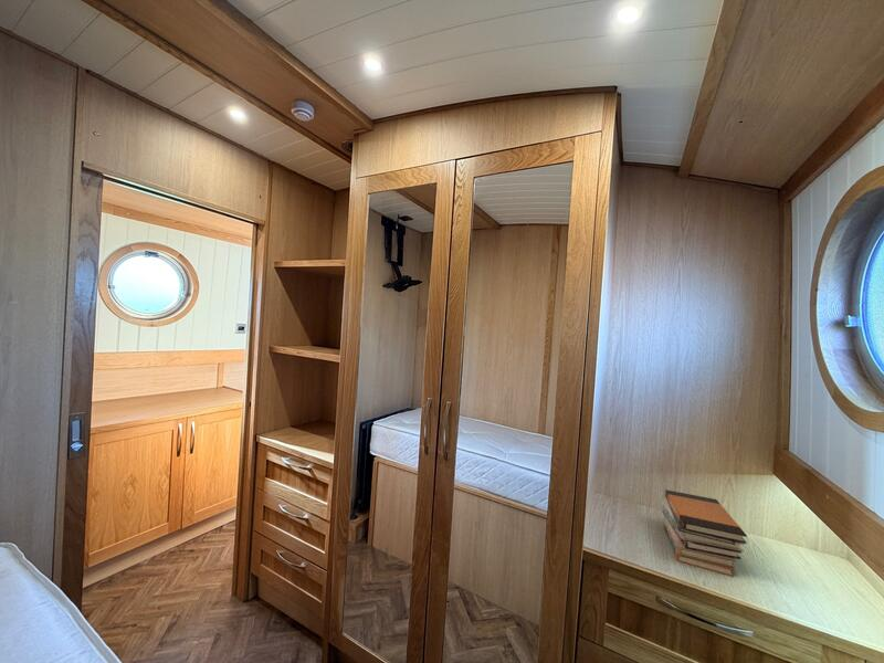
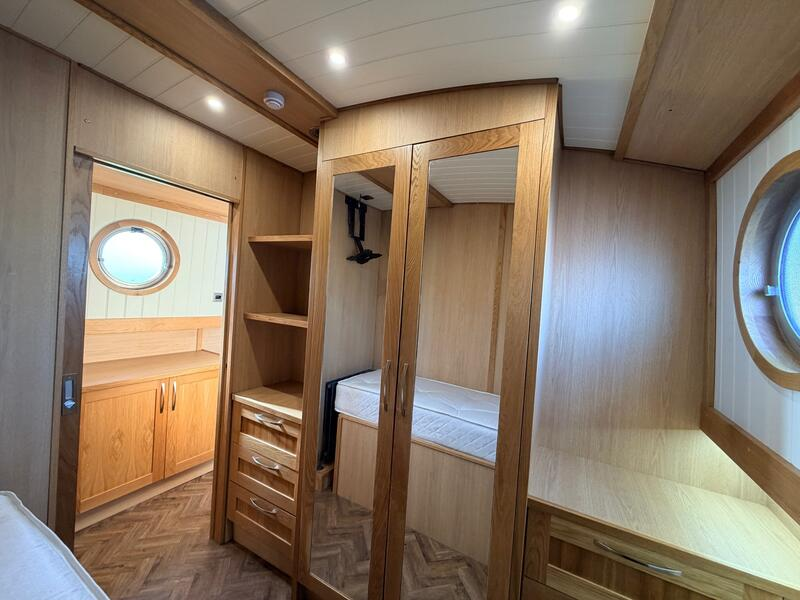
- book stack (697, 528)
